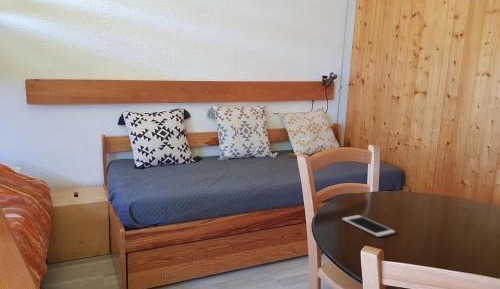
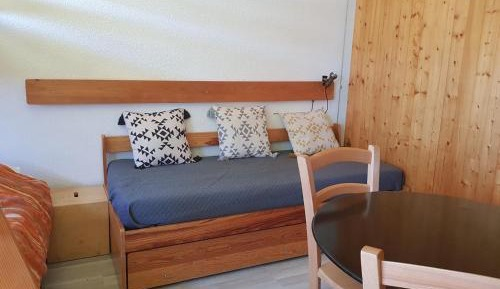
- cell phone (367, 225)
